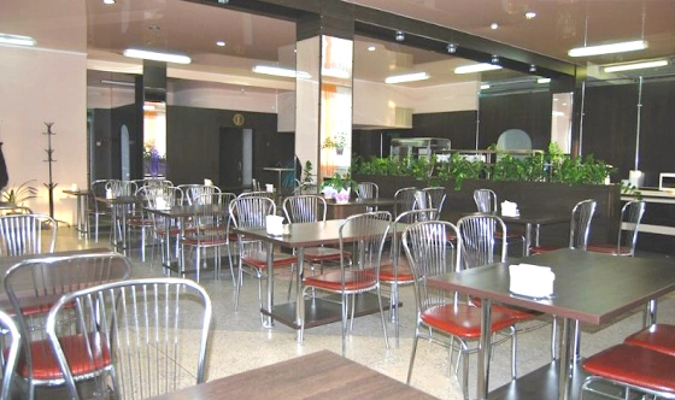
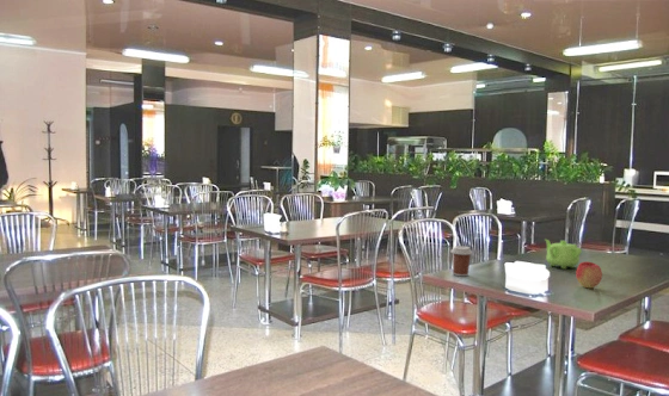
+ teapot (561, 253)
+ apple (589, 274)
+ coffee cup (460, 260)
